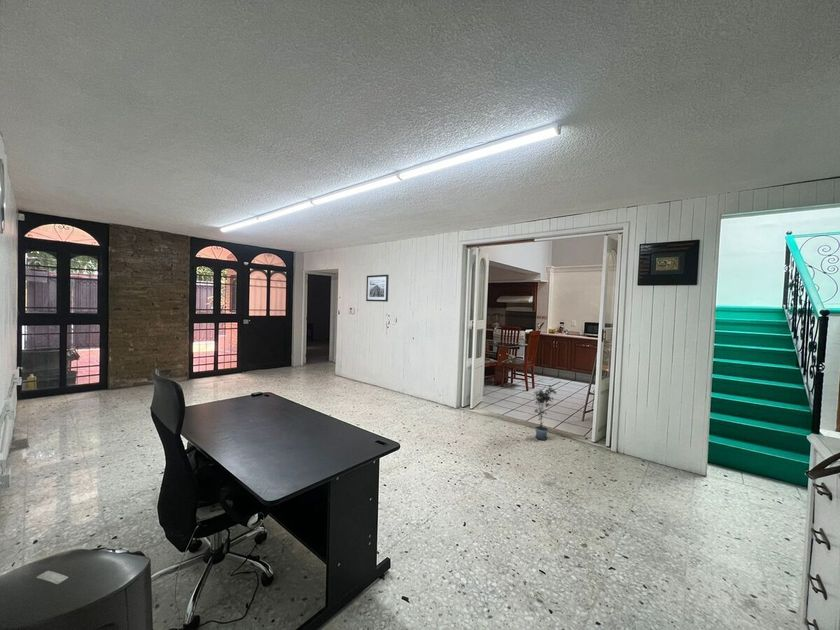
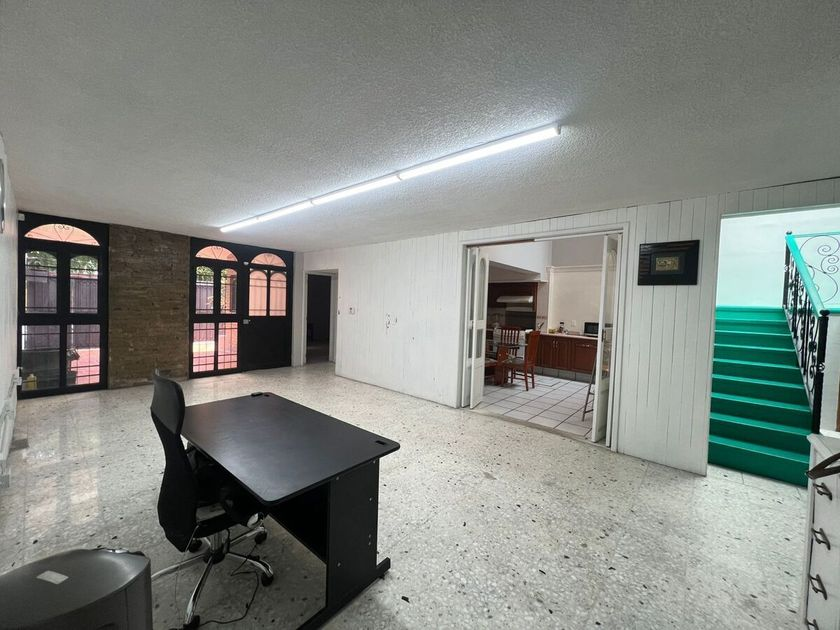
- potted plant (542, 412)
- wall art (377, 288)
